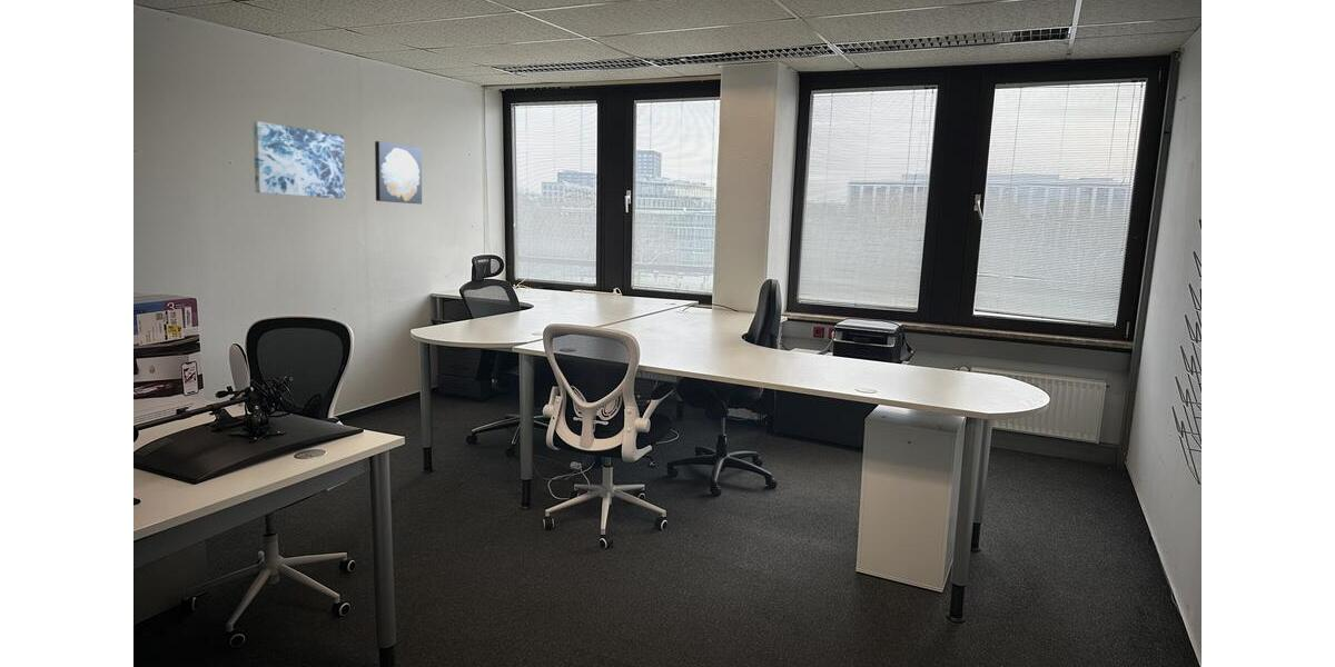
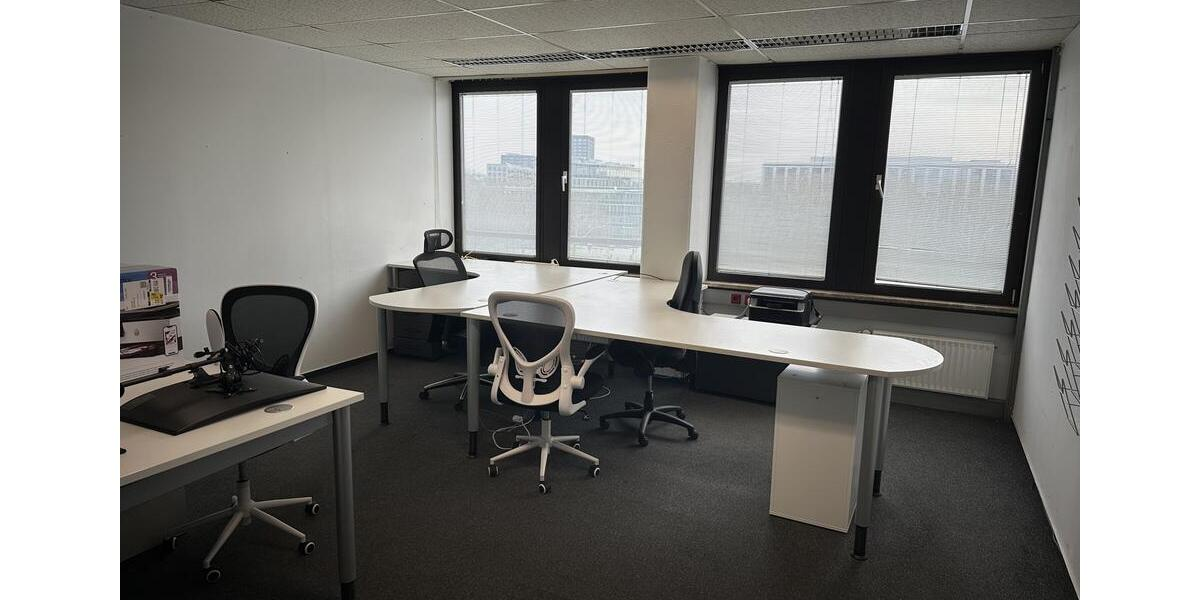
- wall art (301, 162)
- wall art (398, 173)
